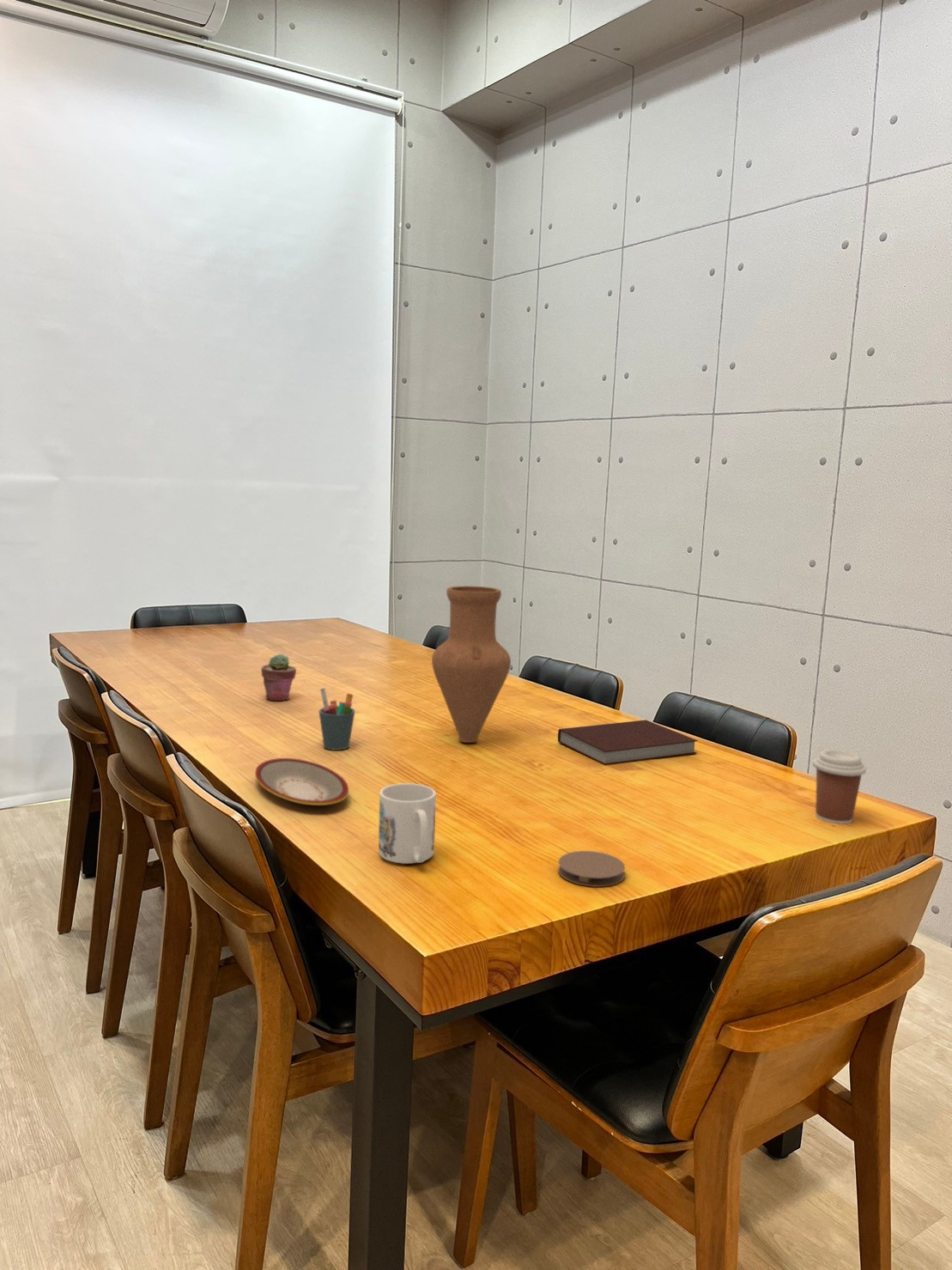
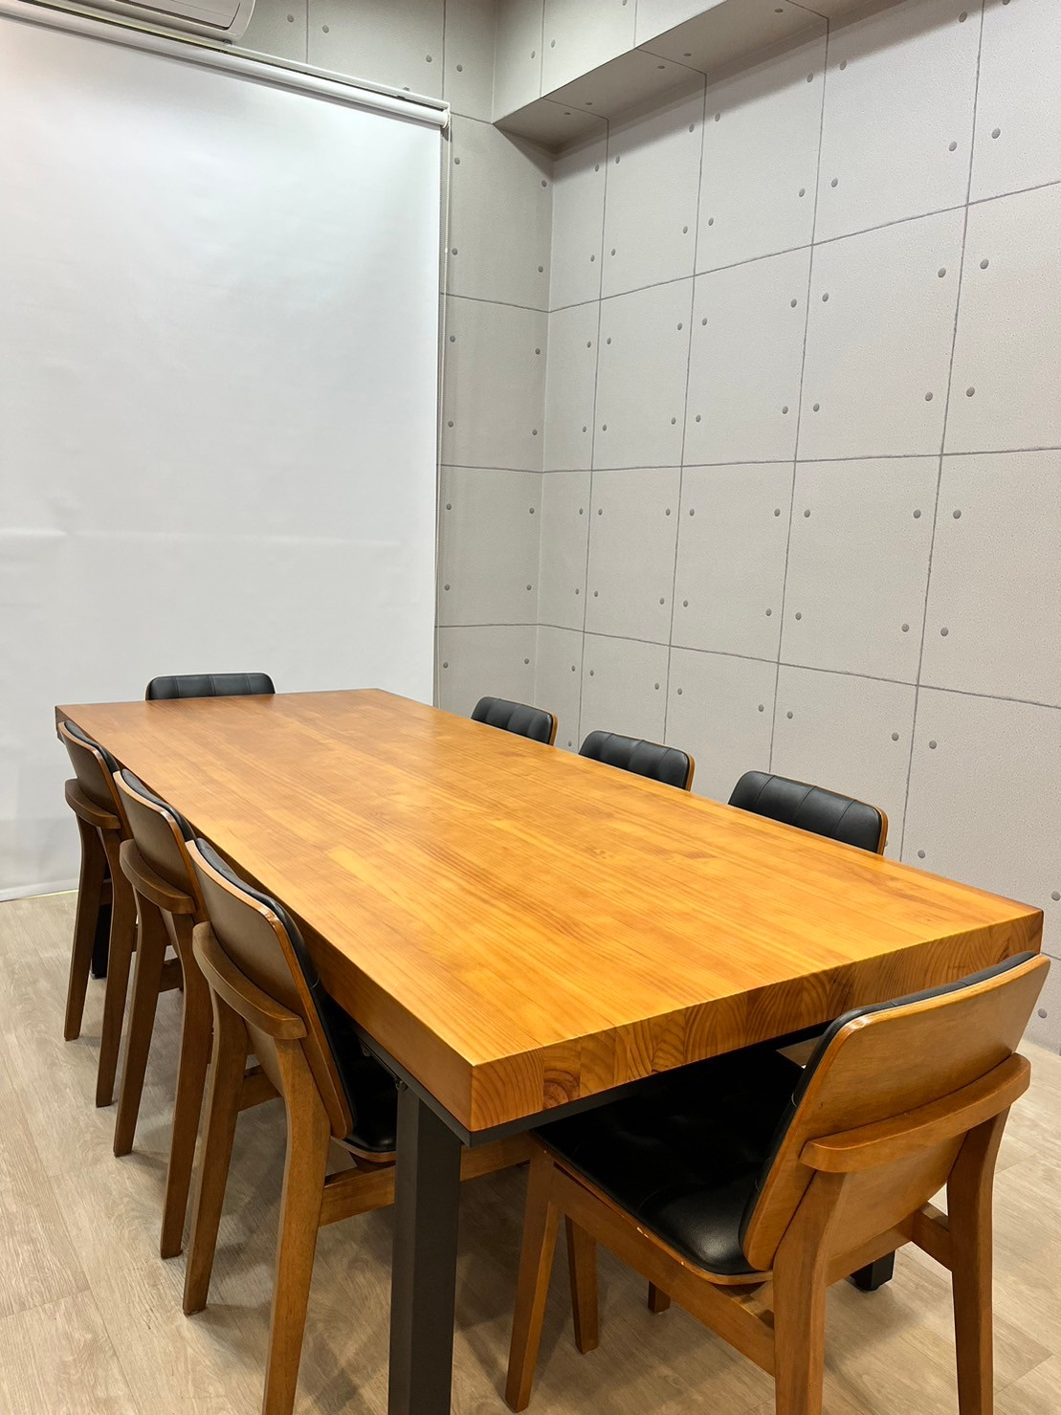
- coffee cup (837, 787)
- notebook (627, 741)
- coaster (591, 868)
- pen holder (337, 719)
- potted succulent (278, 676)
- mug (410, 827)
- vase (470, 665)
- plate (300, 785)
